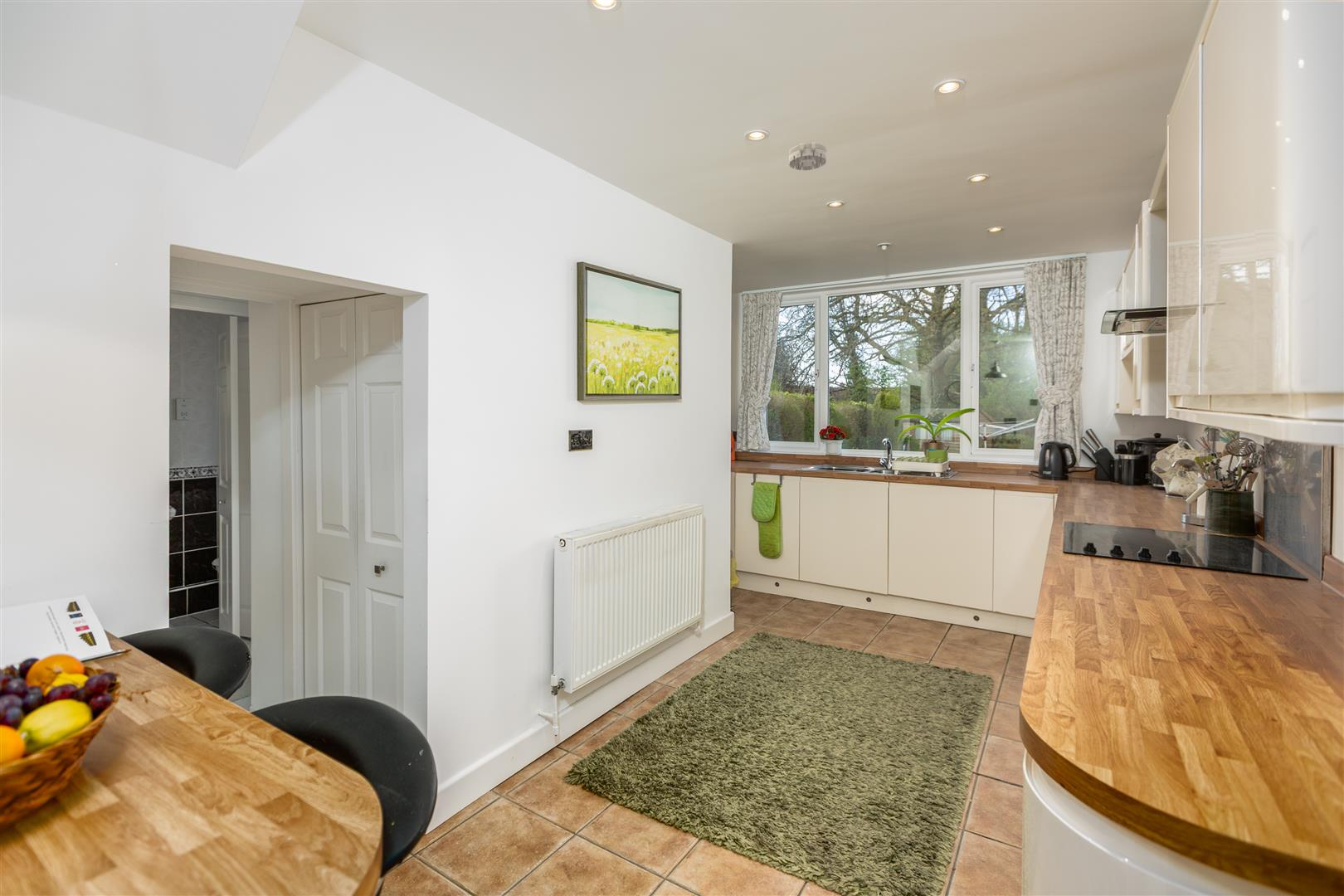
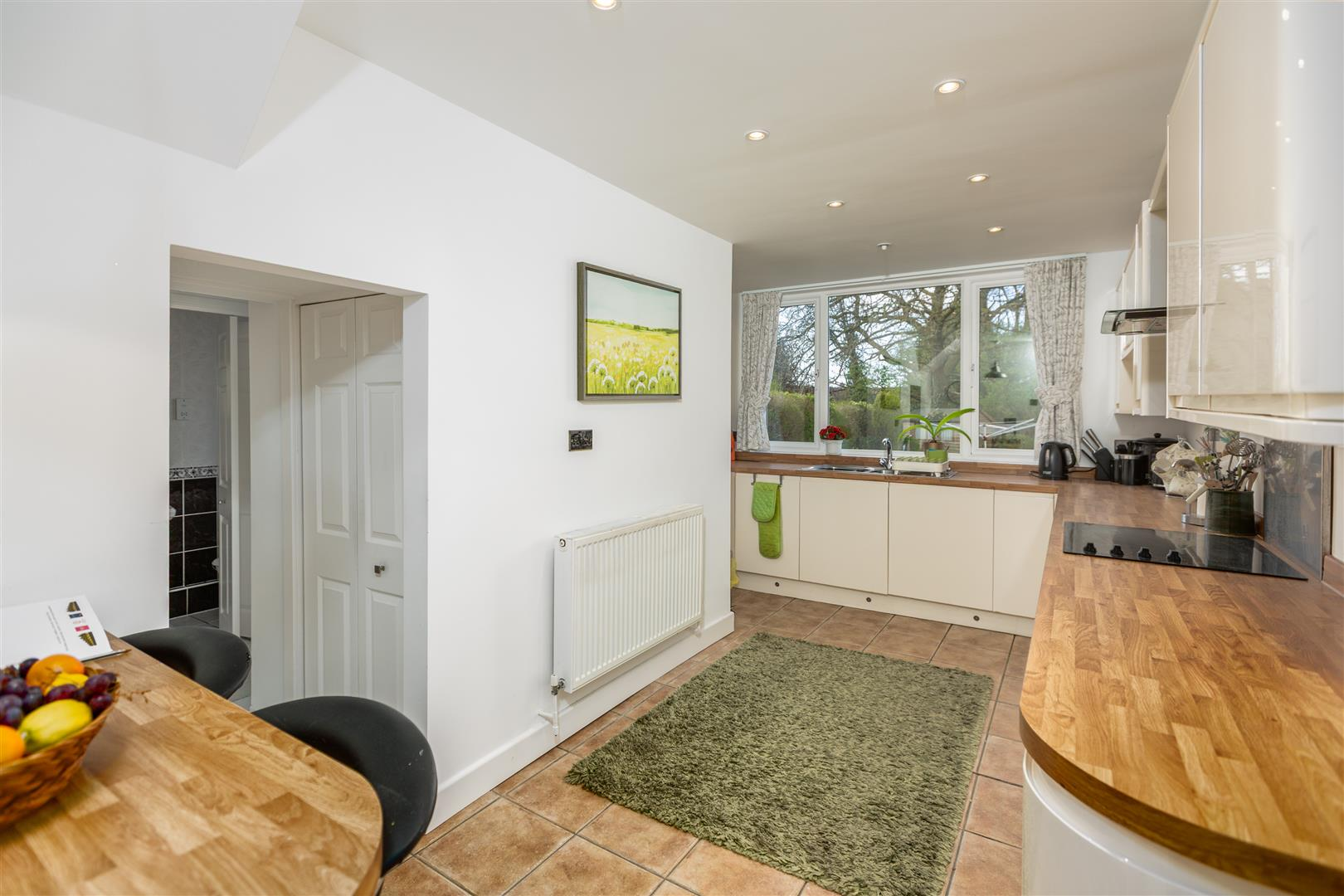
- smoke detector (807, 155)
